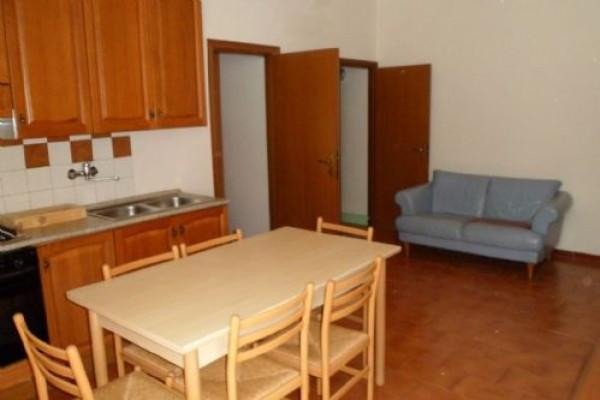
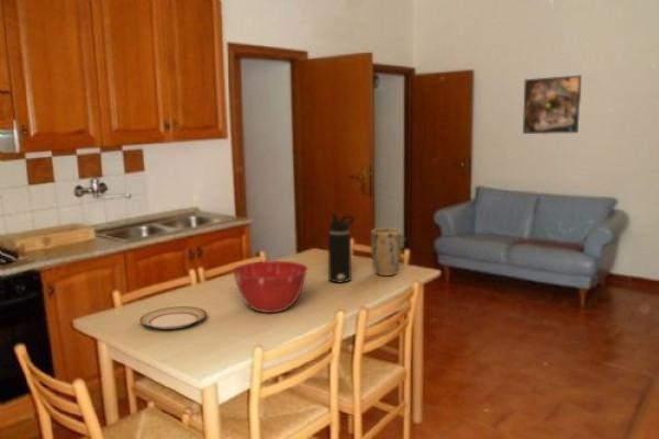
+ plate (174, 318)
+ mixing bowl (270, 288)
+ water bottle (342, 246)
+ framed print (550, 105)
+ plant pot (386, 251)
